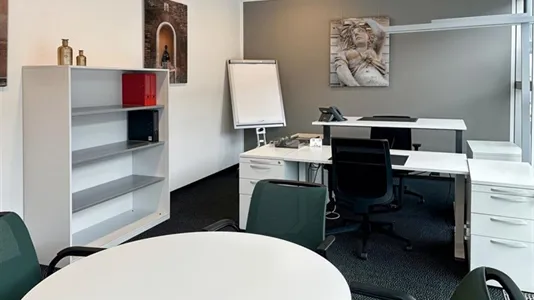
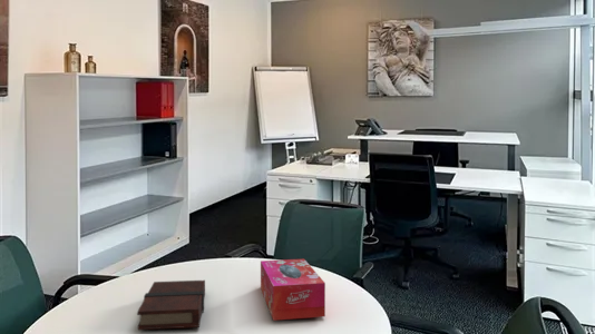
+ tissue box (290, 286)
+ book (174, 302)
